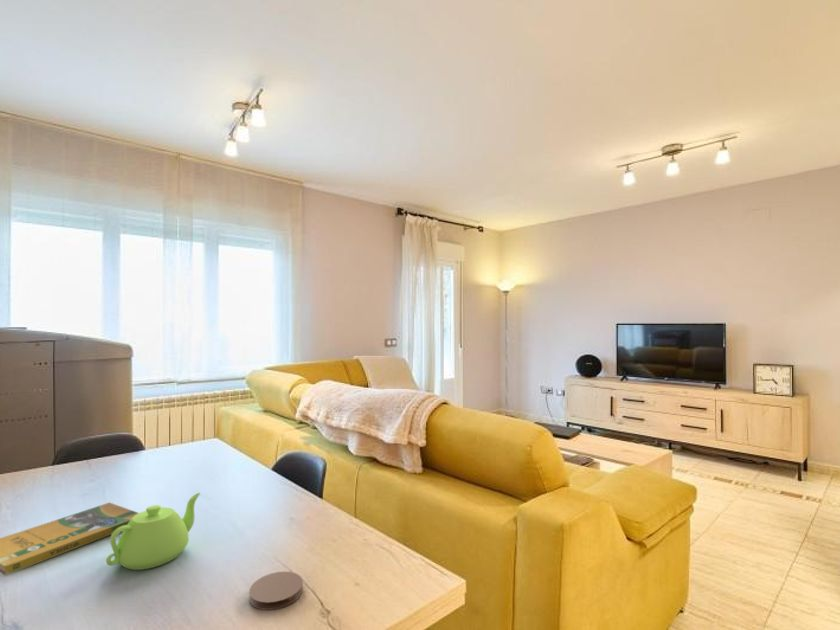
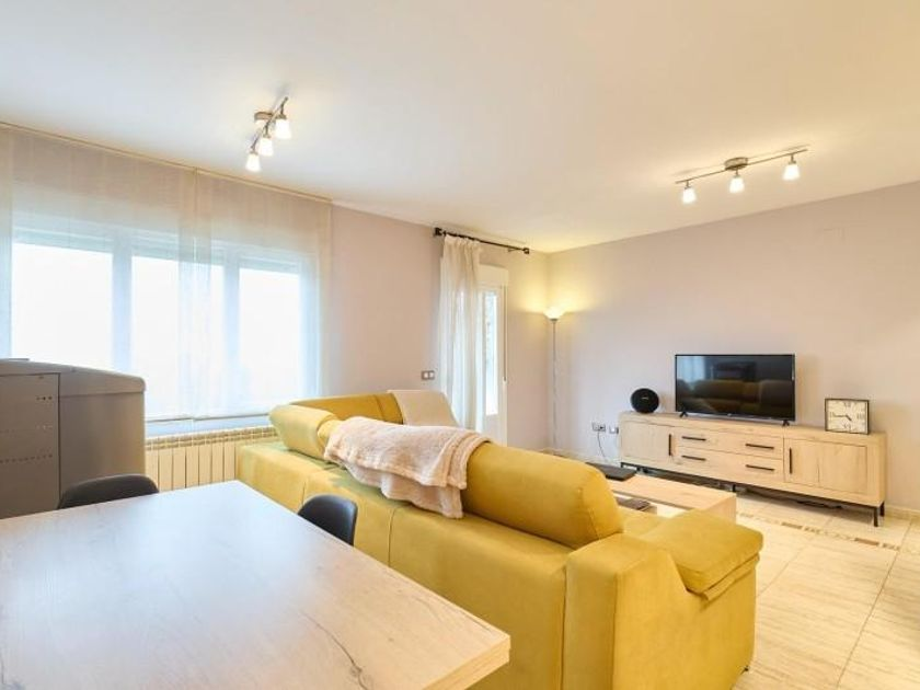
- coaster (276, 589)
- teapot (157, 529)
- booklet (65, 533)
